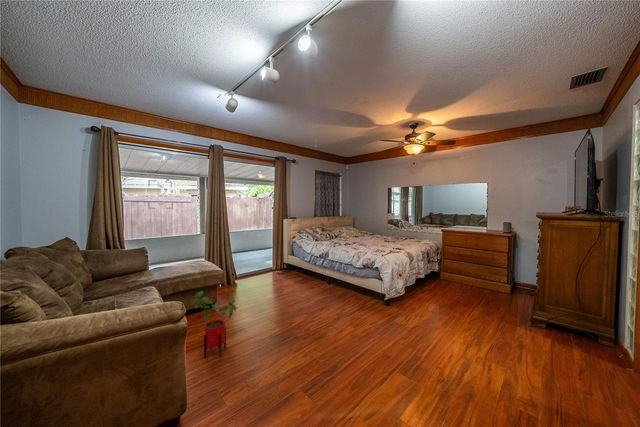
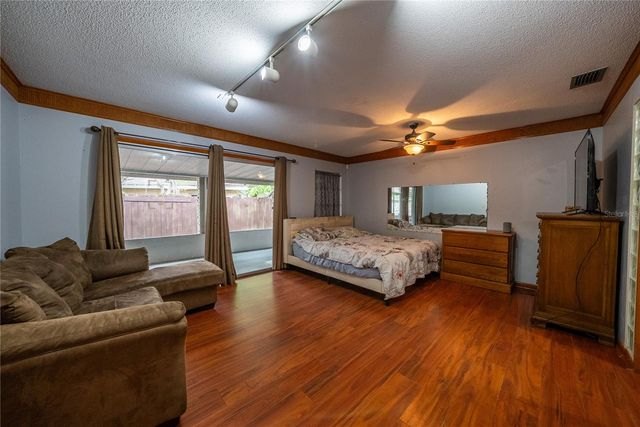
- house plant (212, 321)
